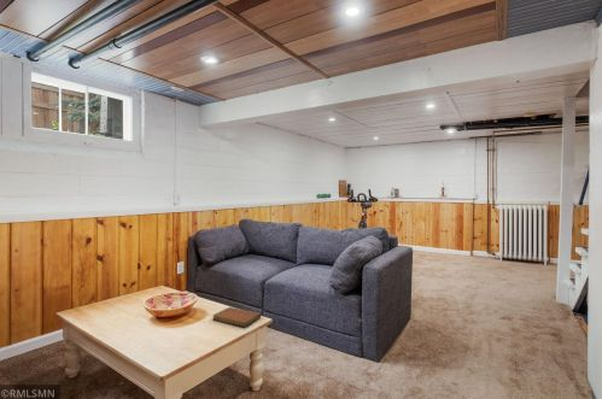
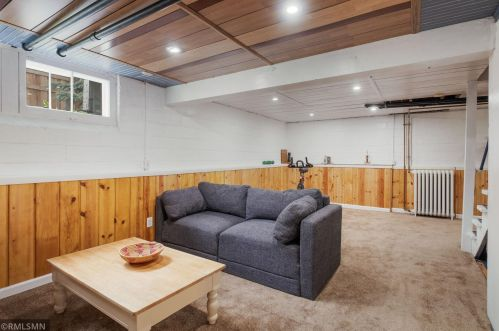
- notebook (236, 316)
